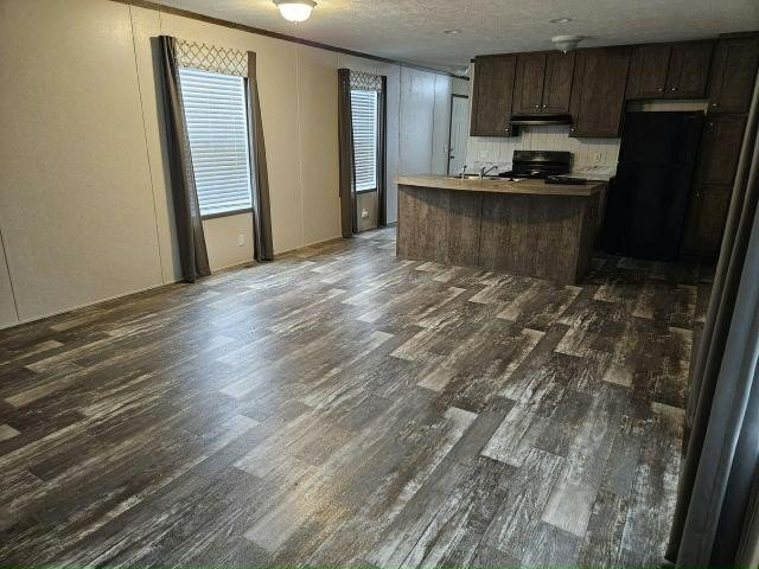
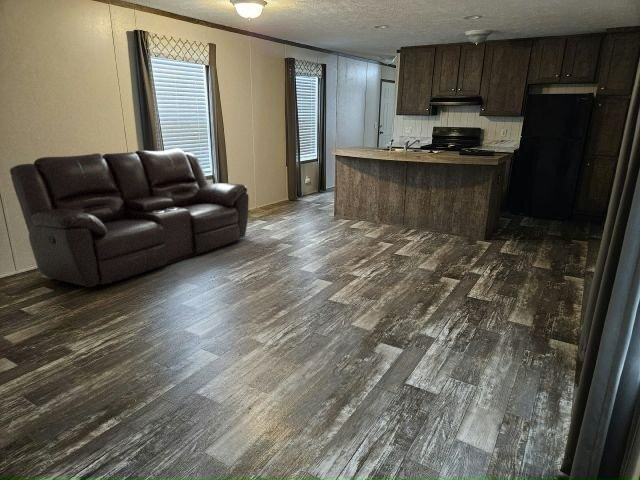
+ sofa (148, 205)
